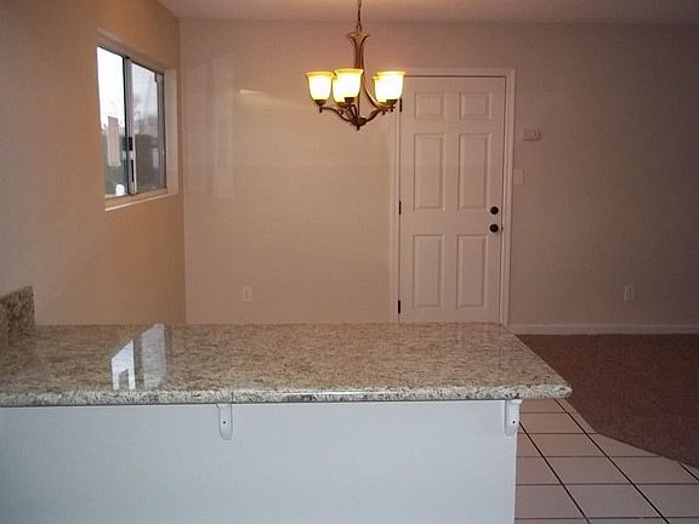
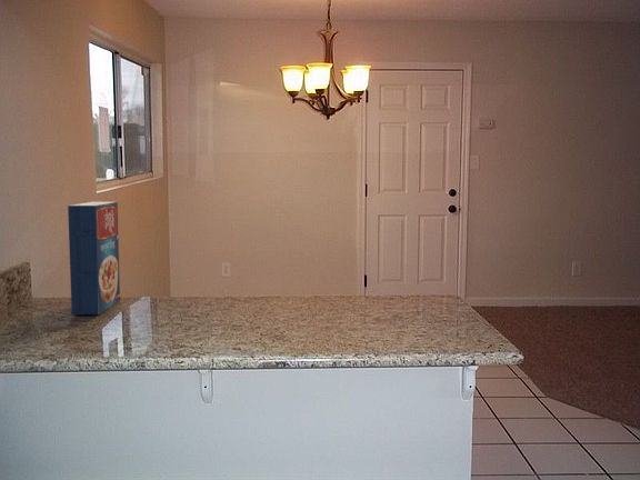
+ cereal box (96, 256)
